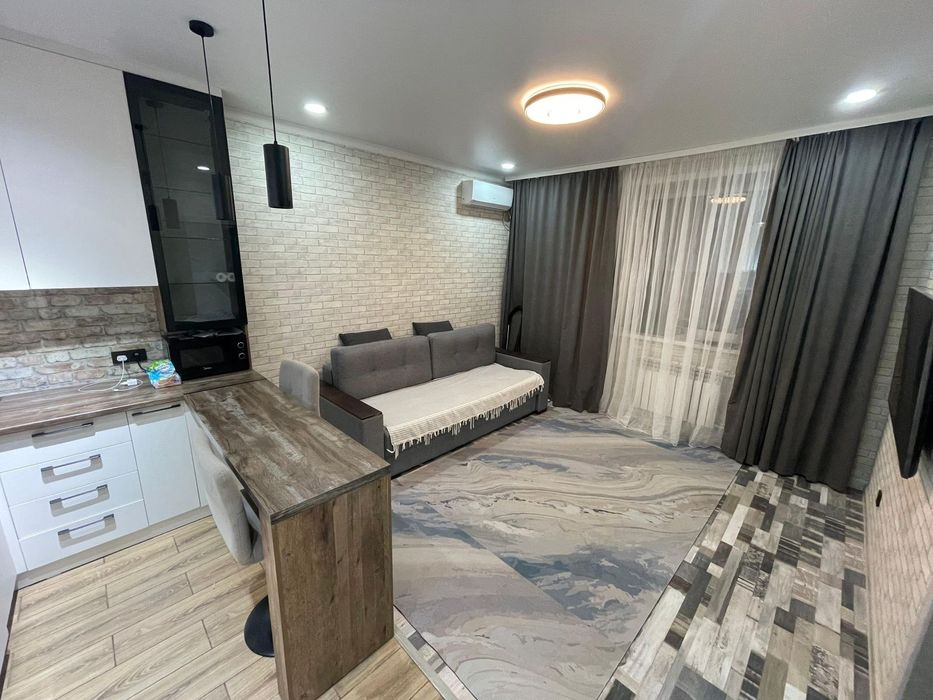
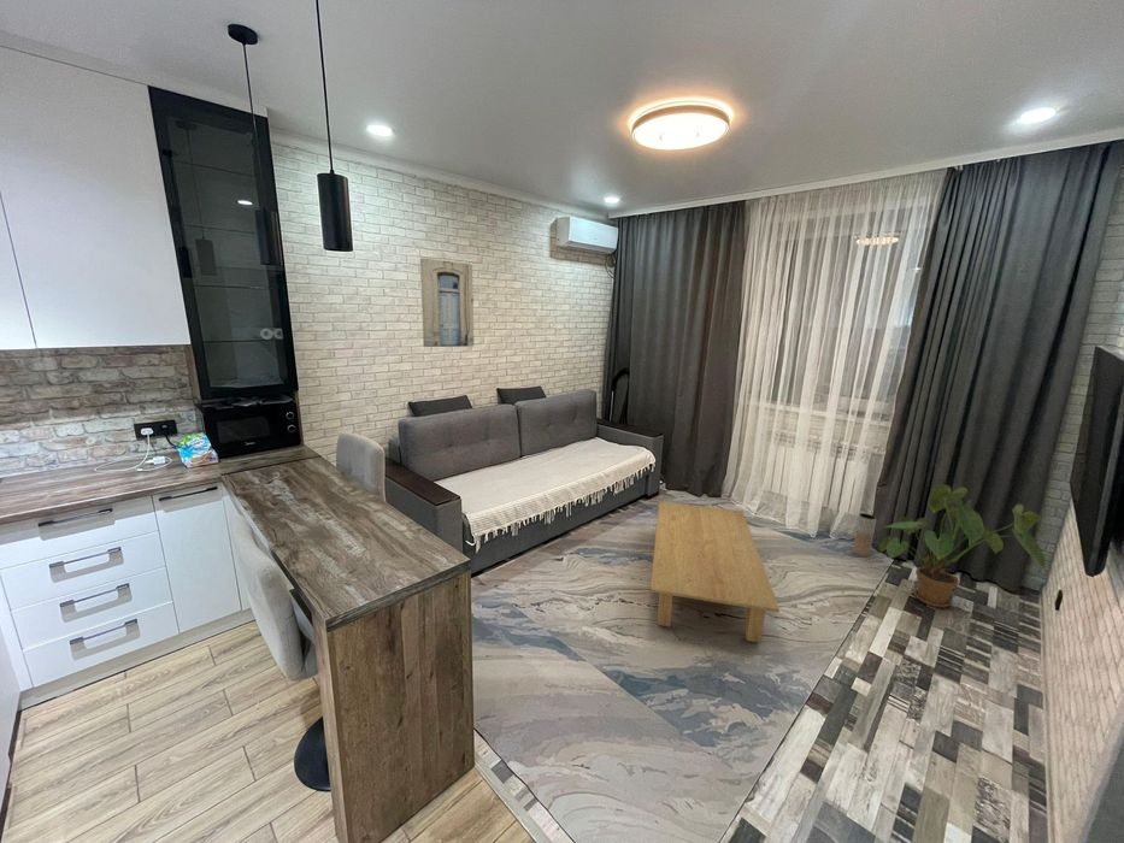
+ house plant (955, 547)
+ vase (864, 535)
+ wall art (448, 305)
+ coffee table (702, 559)
